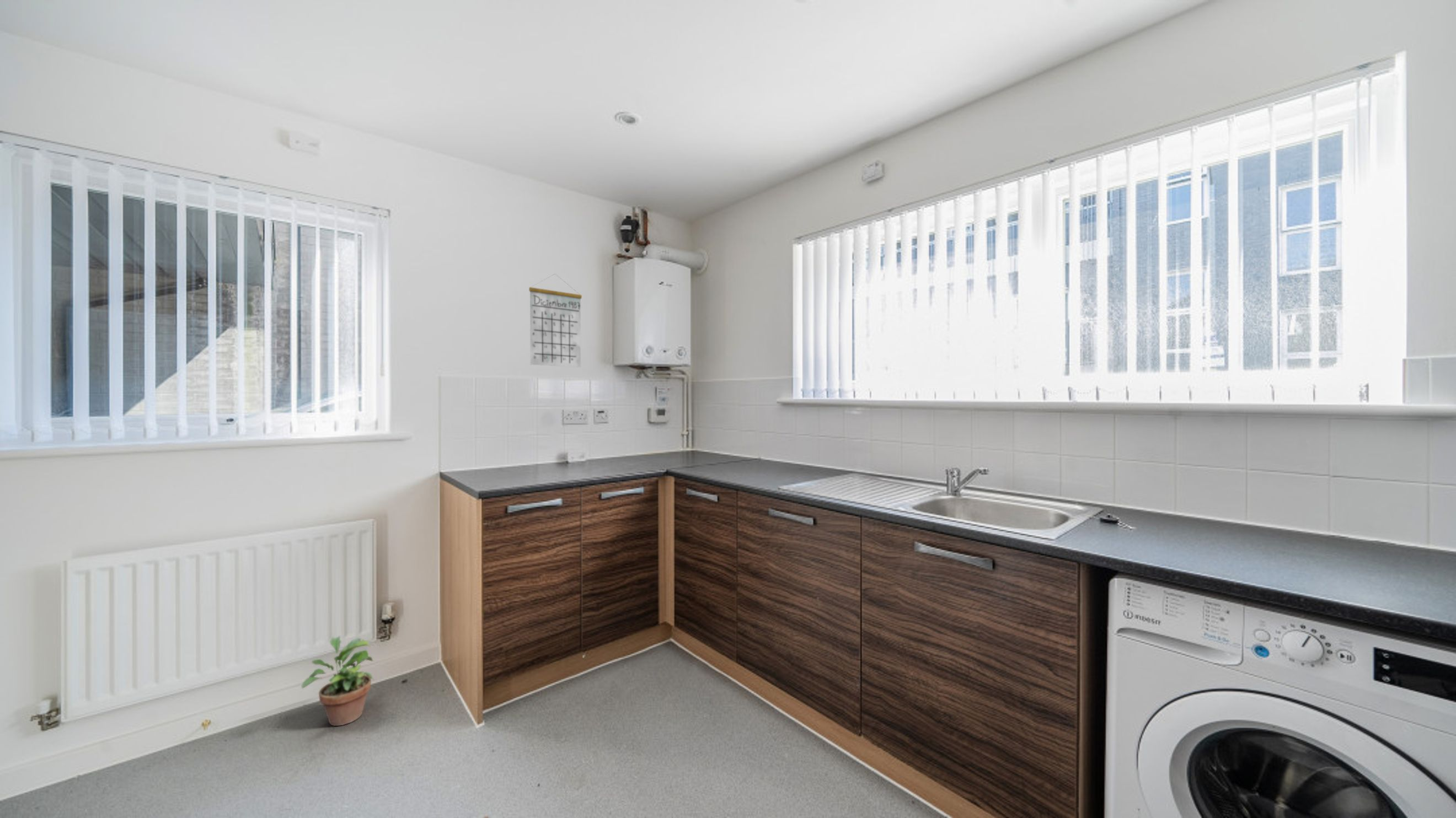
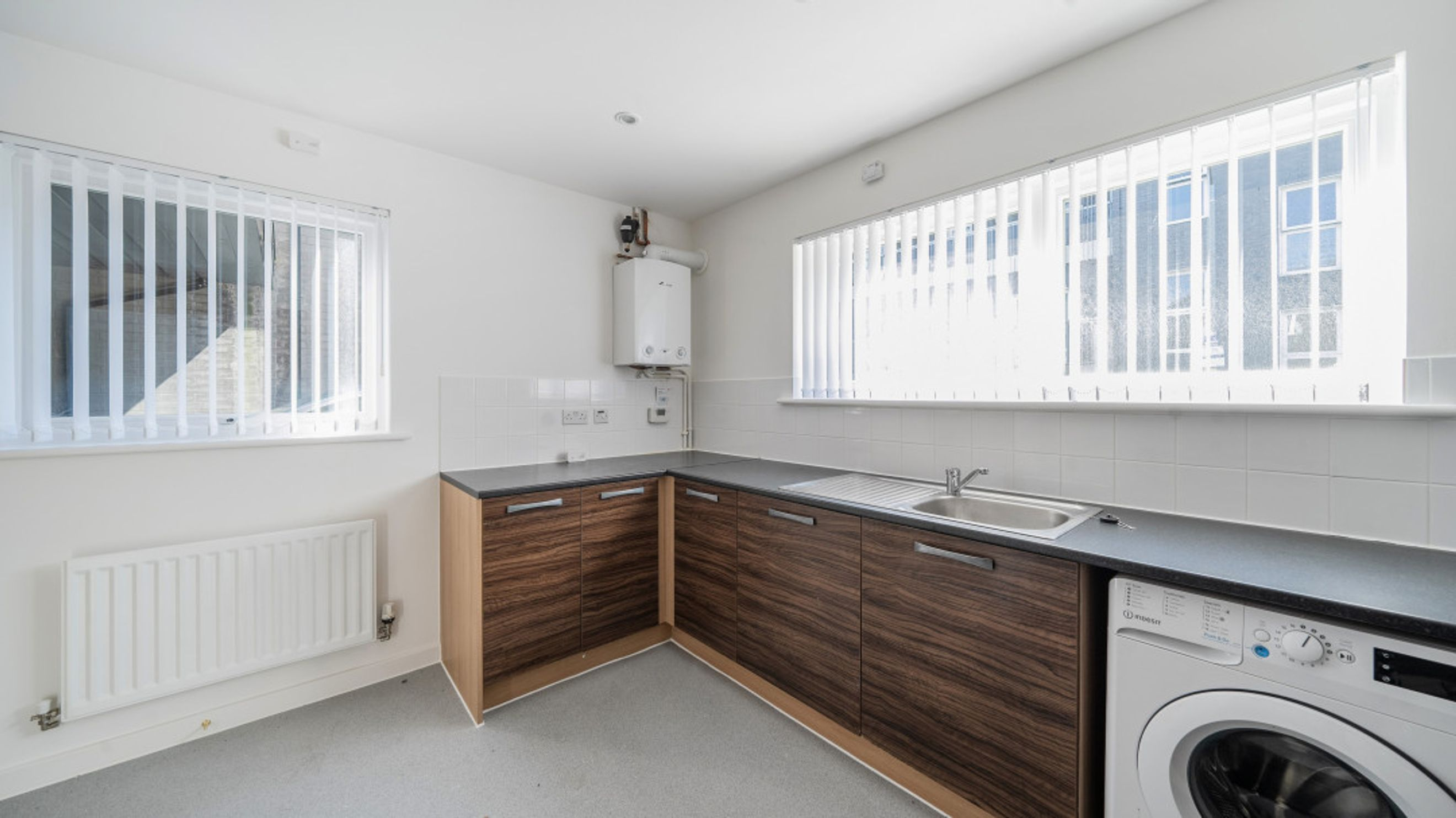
- potted plant (338, 679)
- calendar (556, 319)
